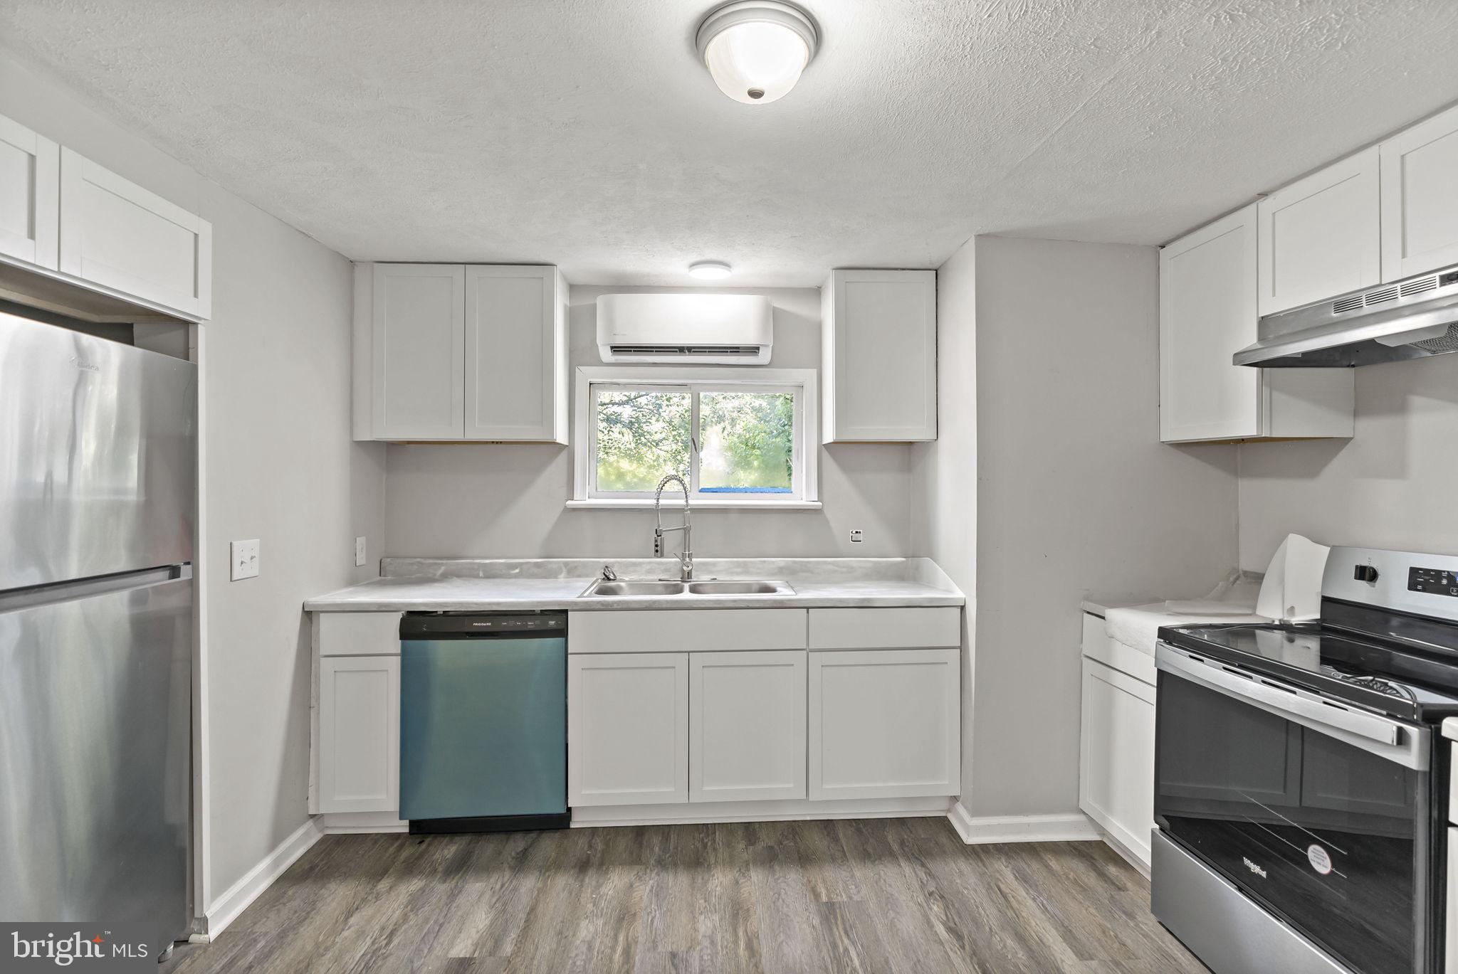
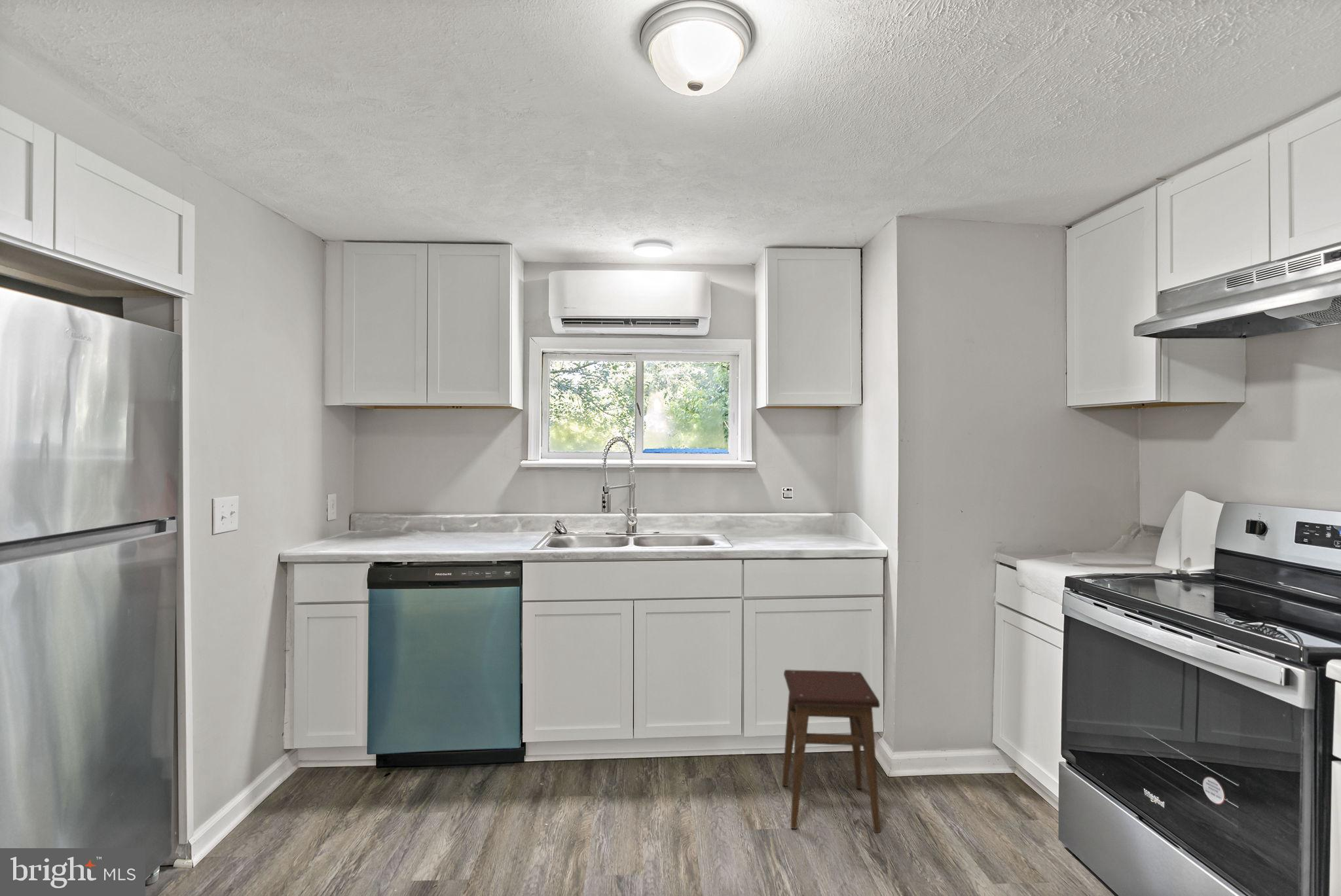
+ stool (828, 744)
